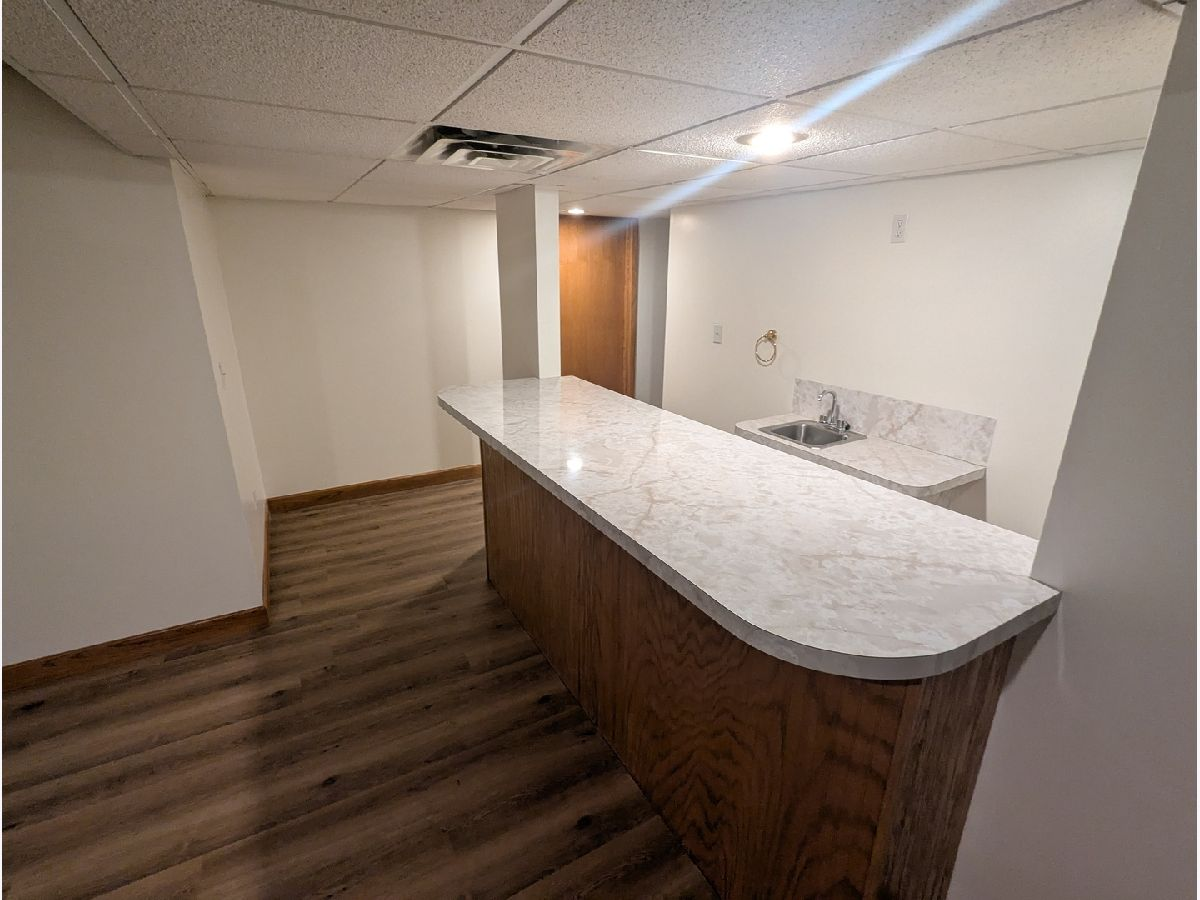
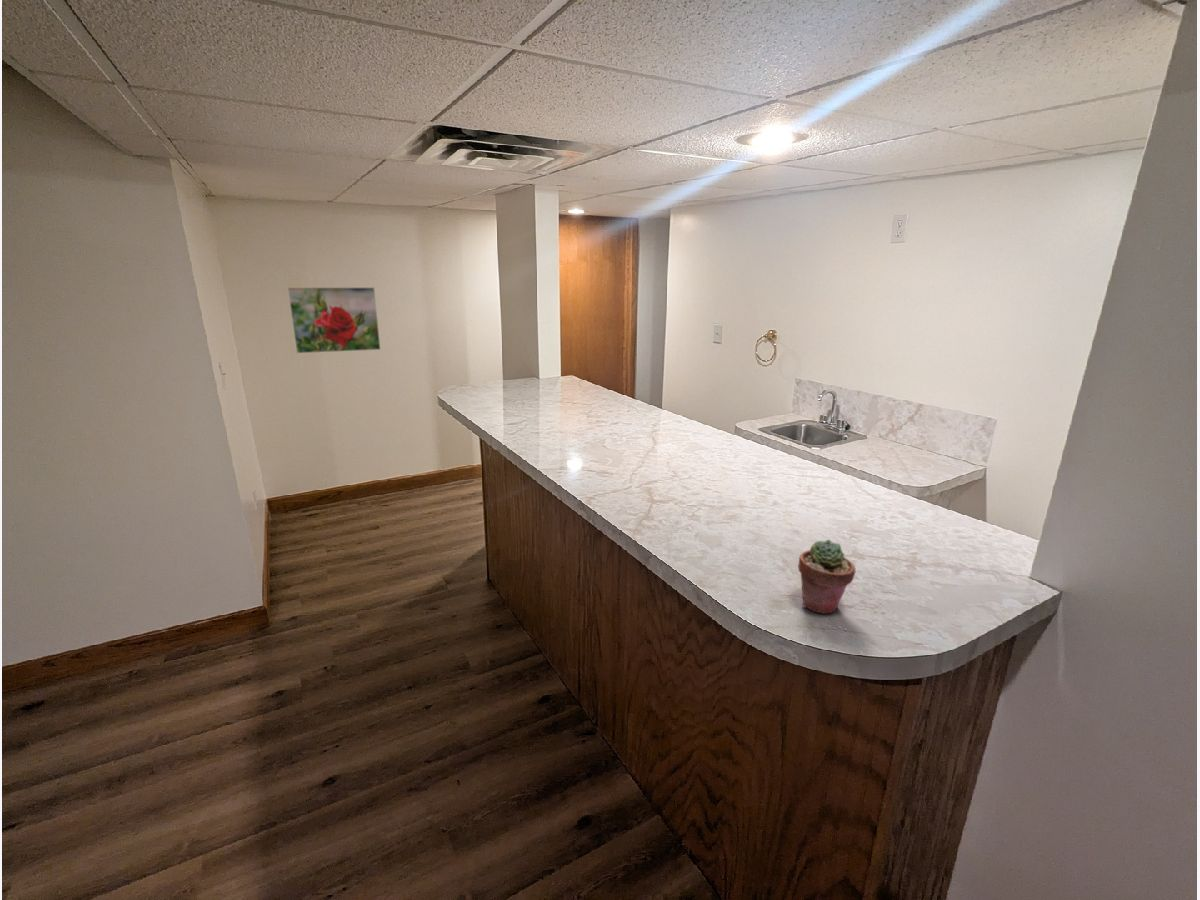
+ potted succulent (824, 574)
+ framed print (335, 319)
